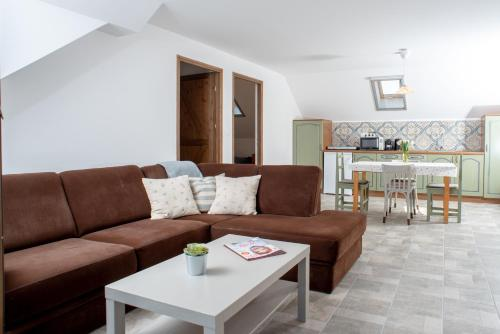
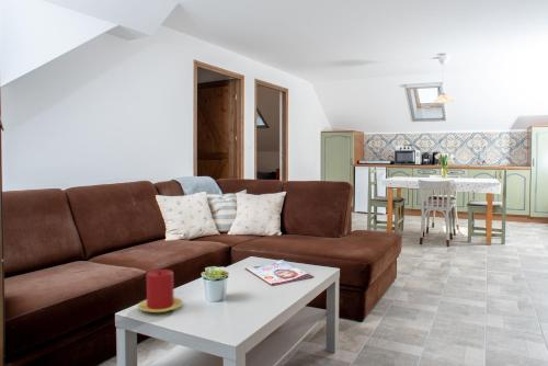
+ candle (160, 289)
